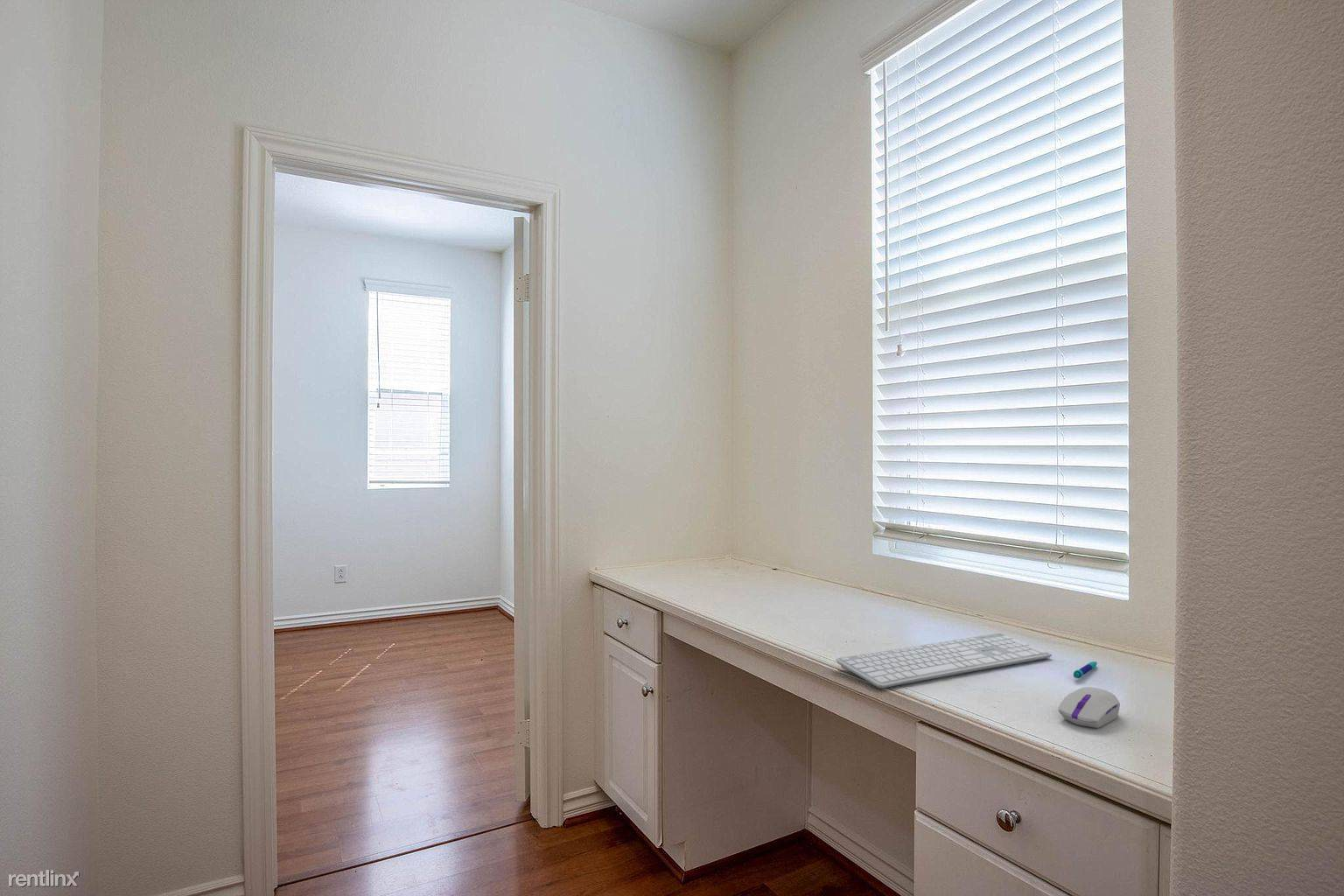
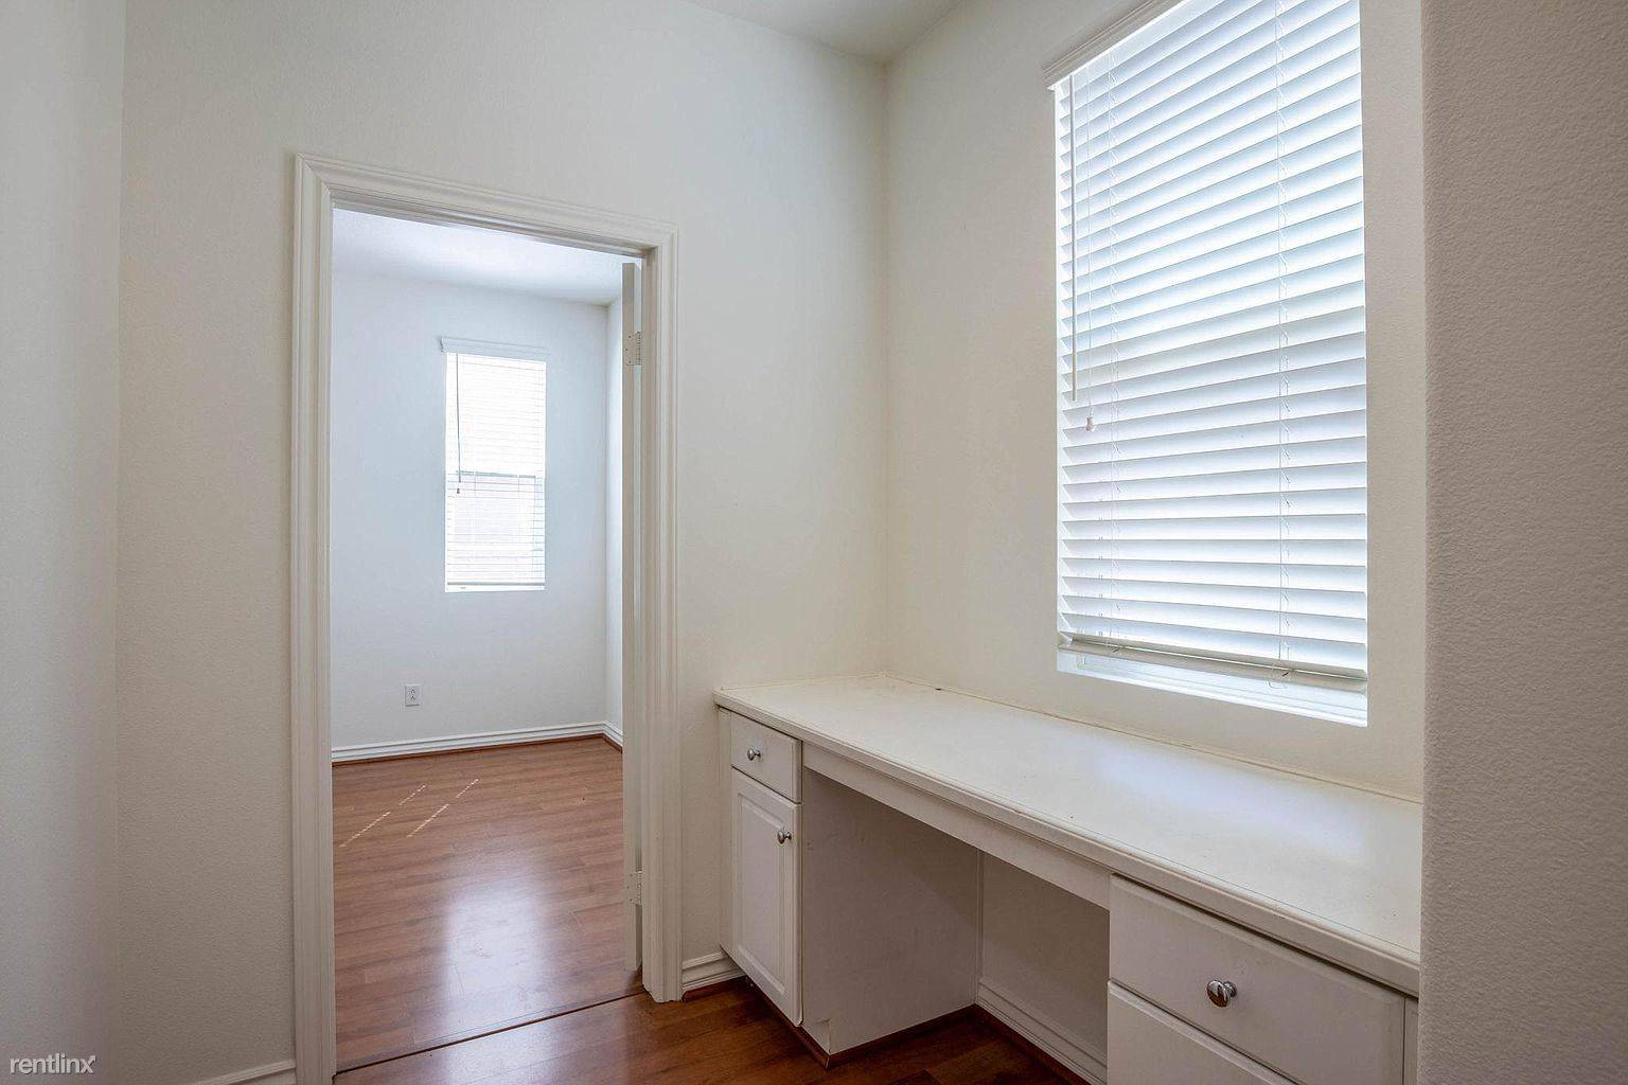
- computer mouse (1091, 704)
- pen (1087, 668)
- keyboard (947, 657)
